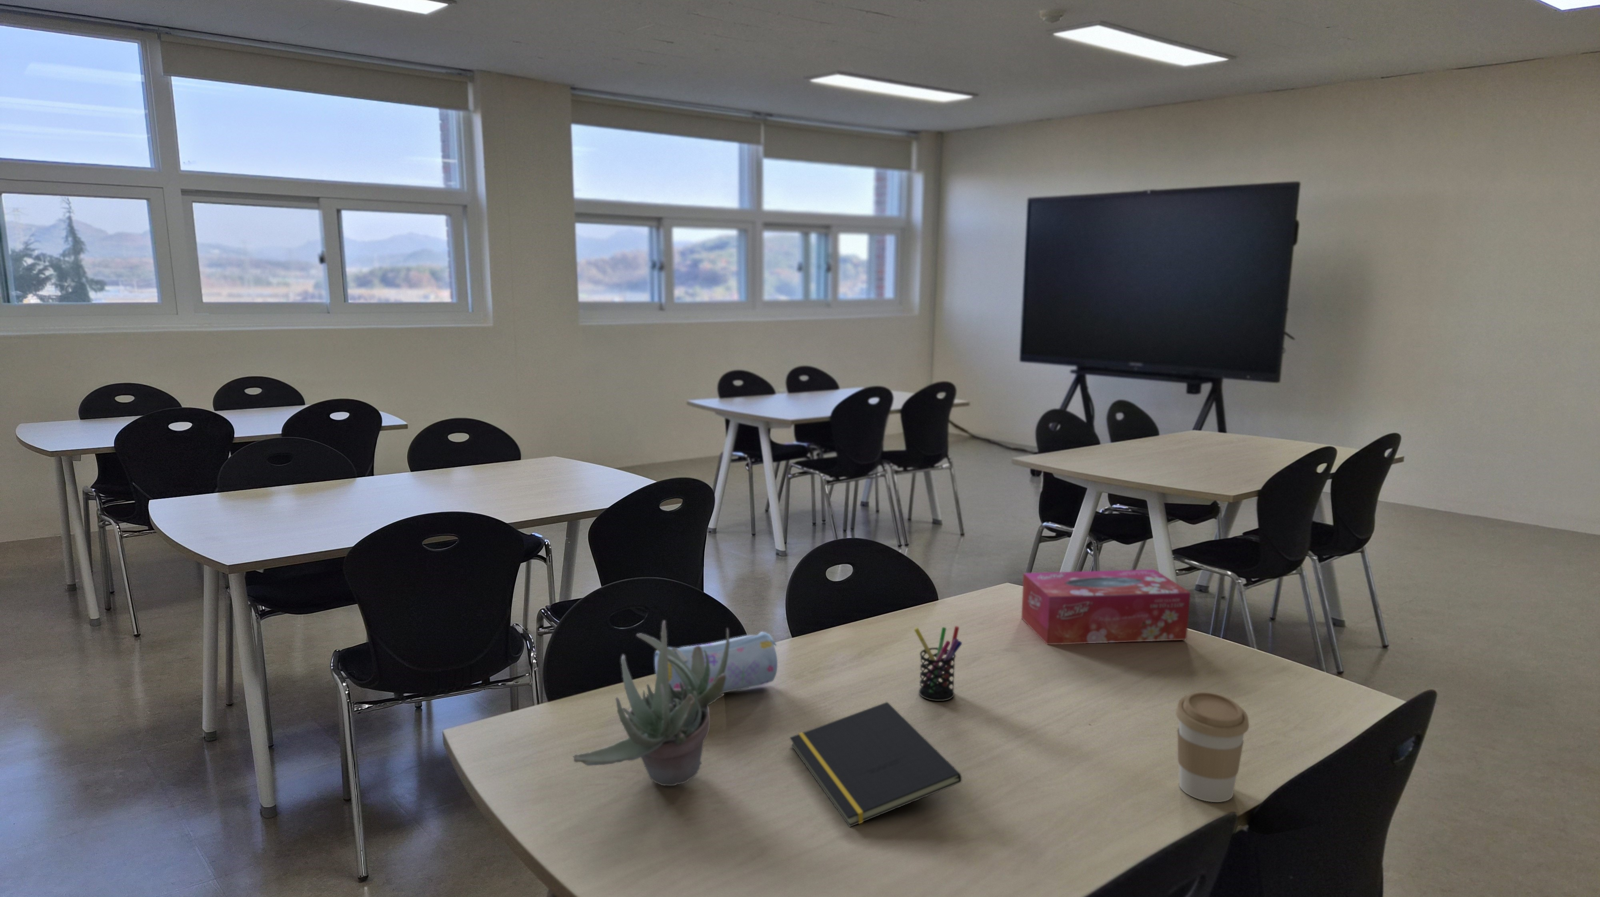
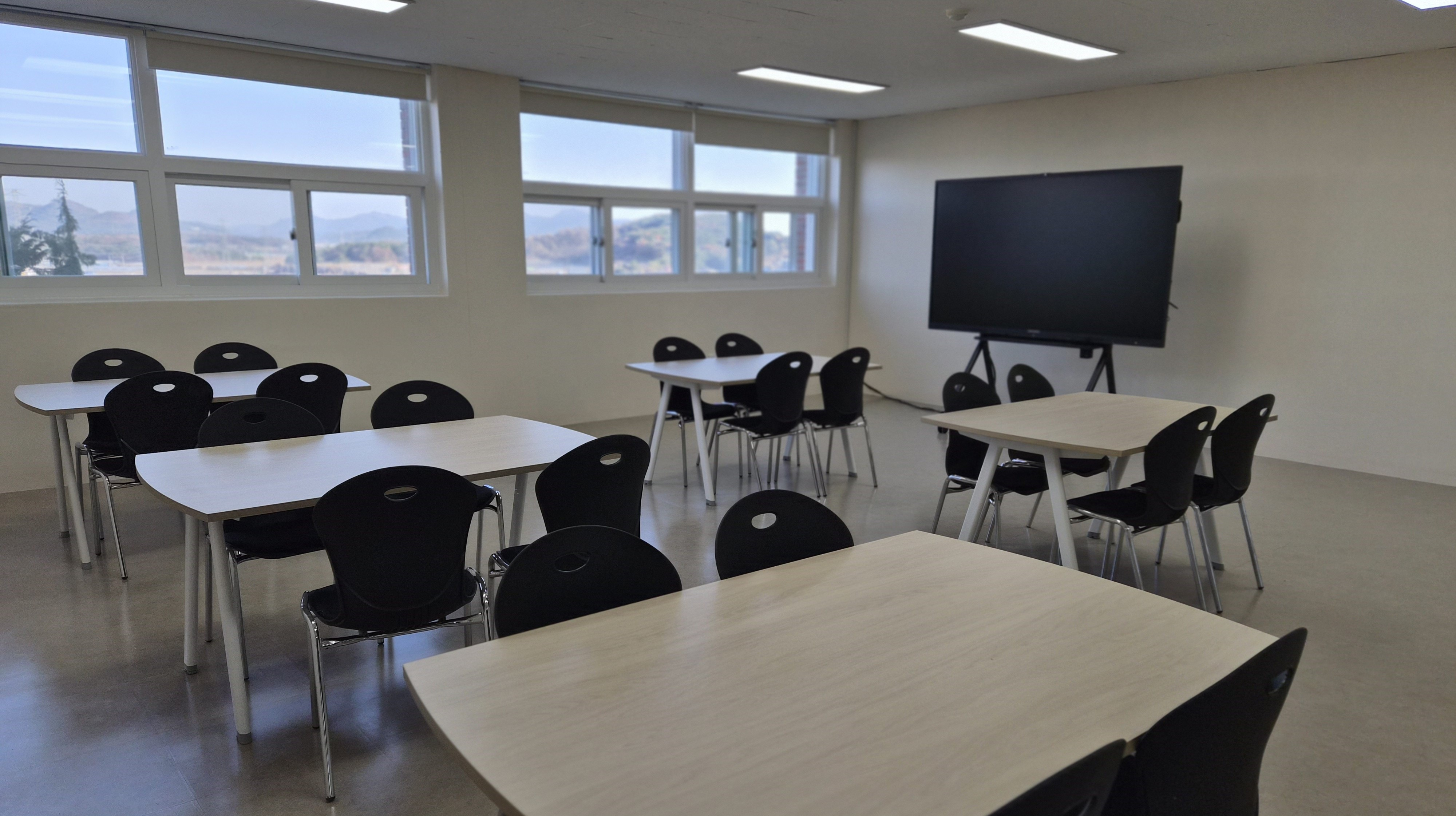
- succulent plant (655, 711)
- notepad (870, 758)
- pencil case (715, 665)
- coffee cup (1209, 745)
- tissue box (1103, 606)
- pen holder (941, 657)
